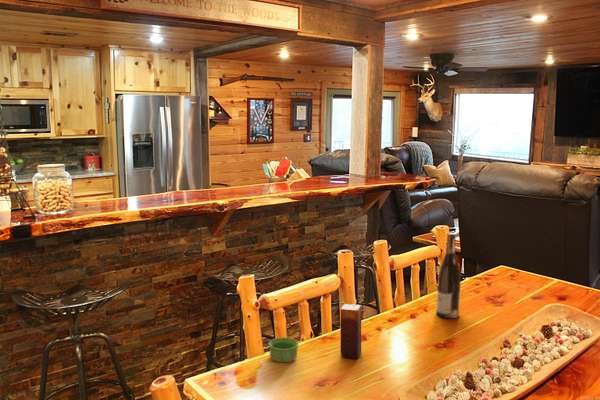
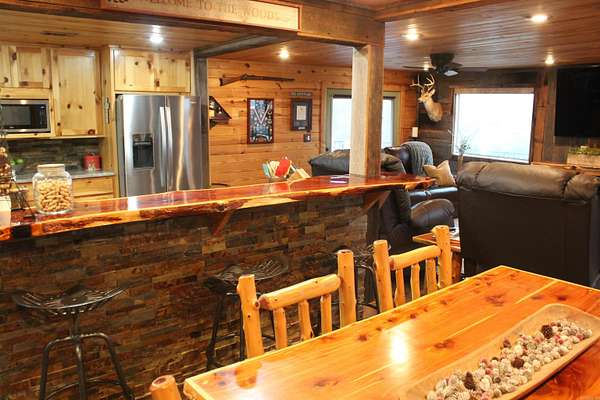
- ramekin (283, 350)
- wine bottle (449, 274)
- candle (350, 330)
